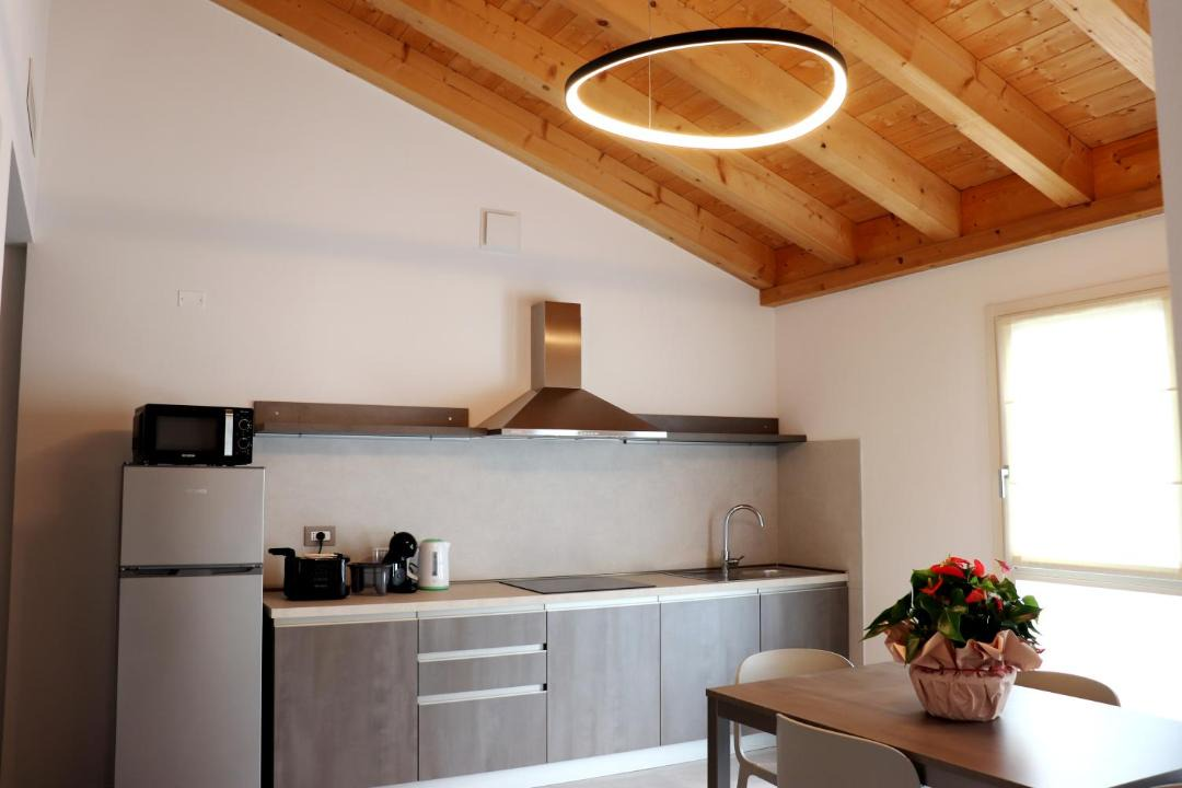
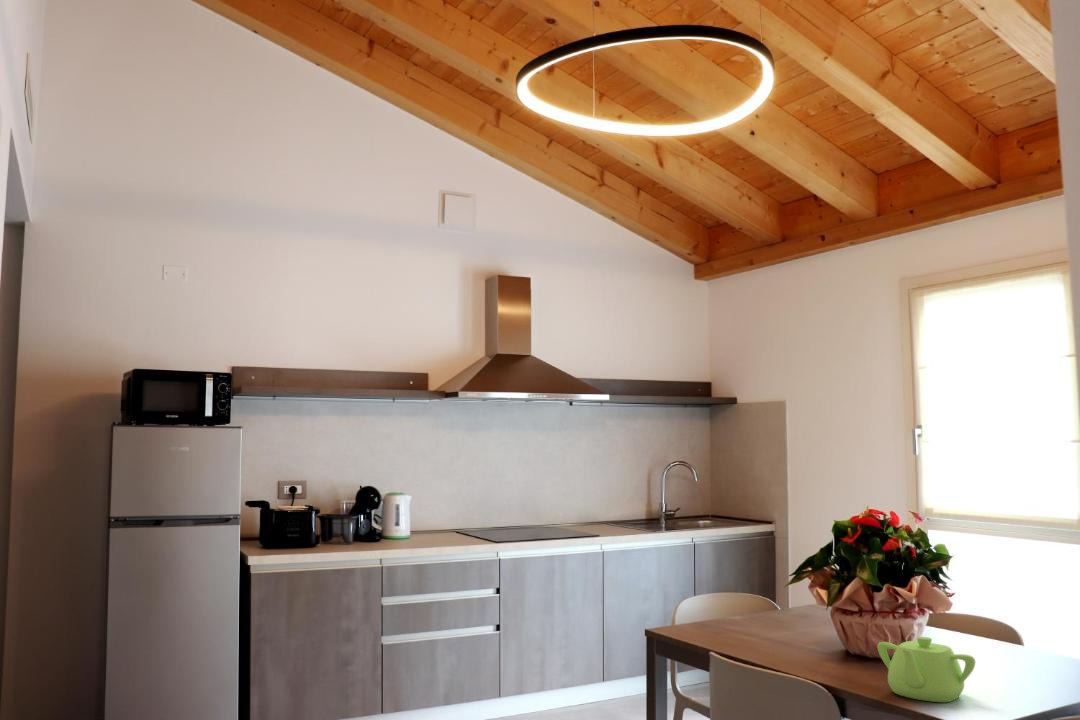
+ teapot (921, 667)
